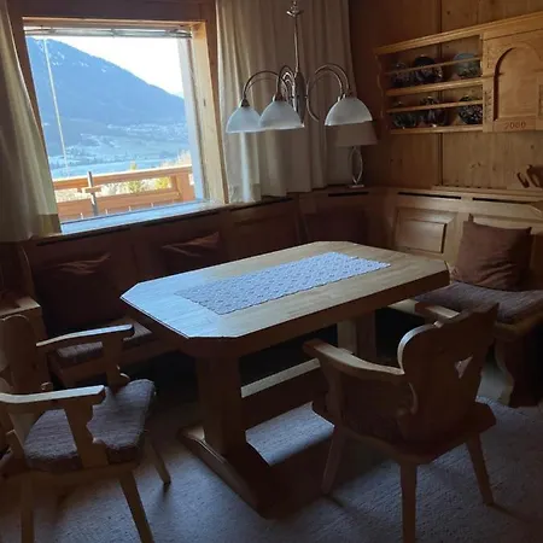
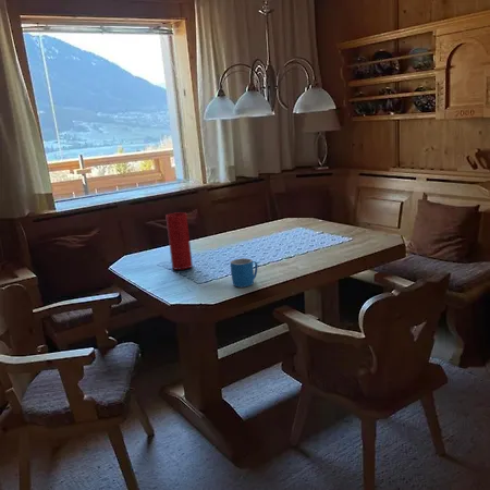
+ mug (245, 271)
+ vase (179, 241)
